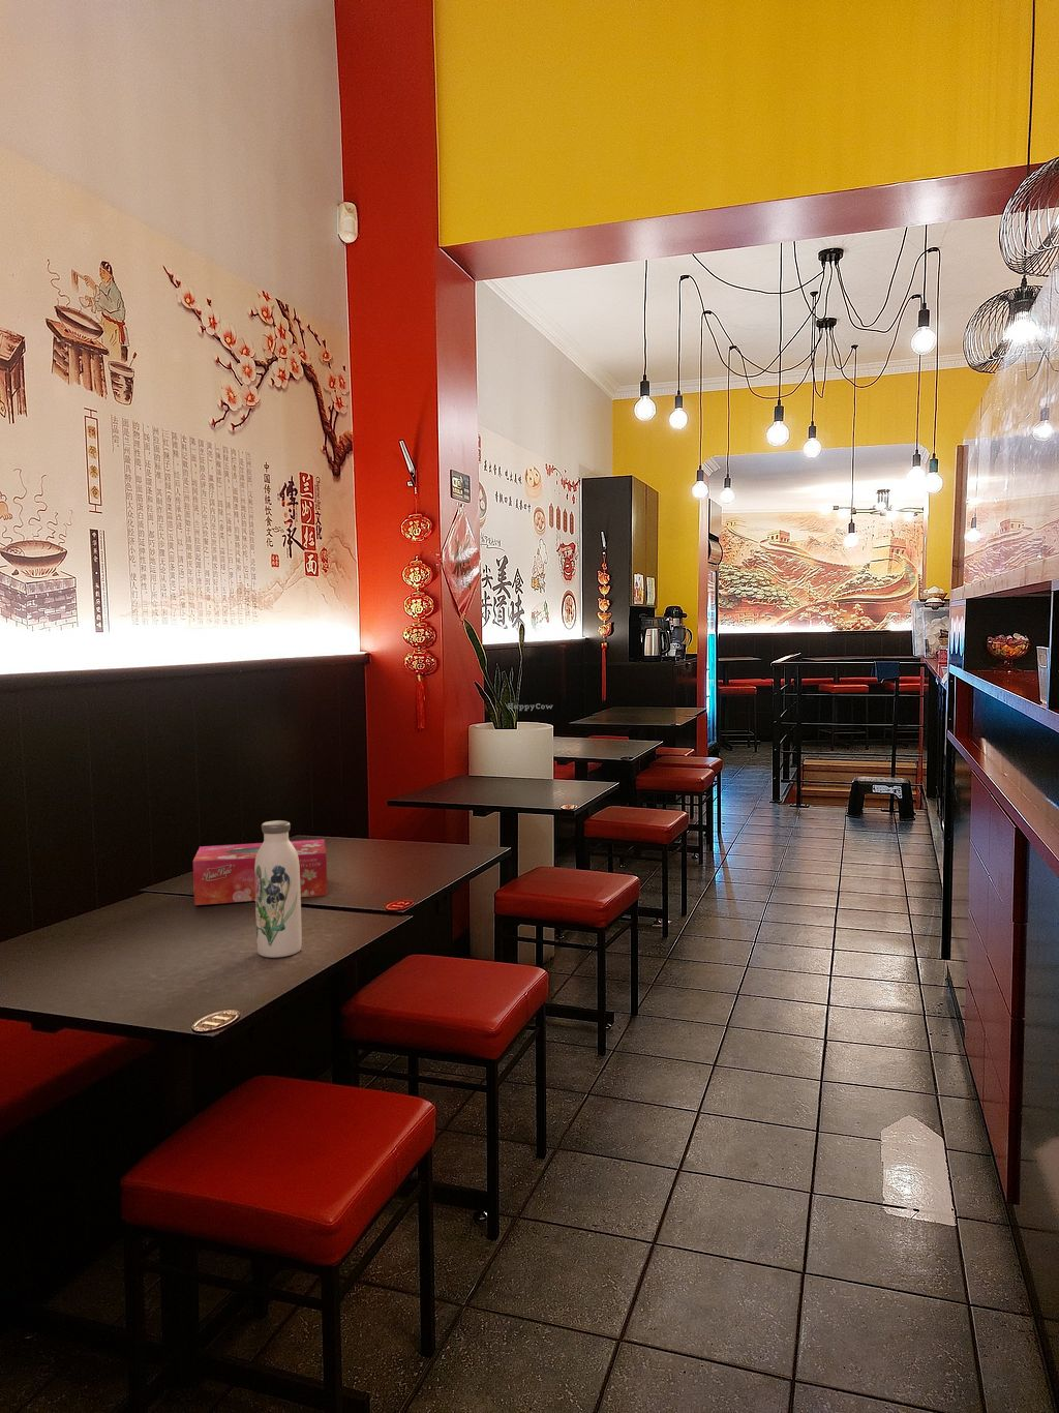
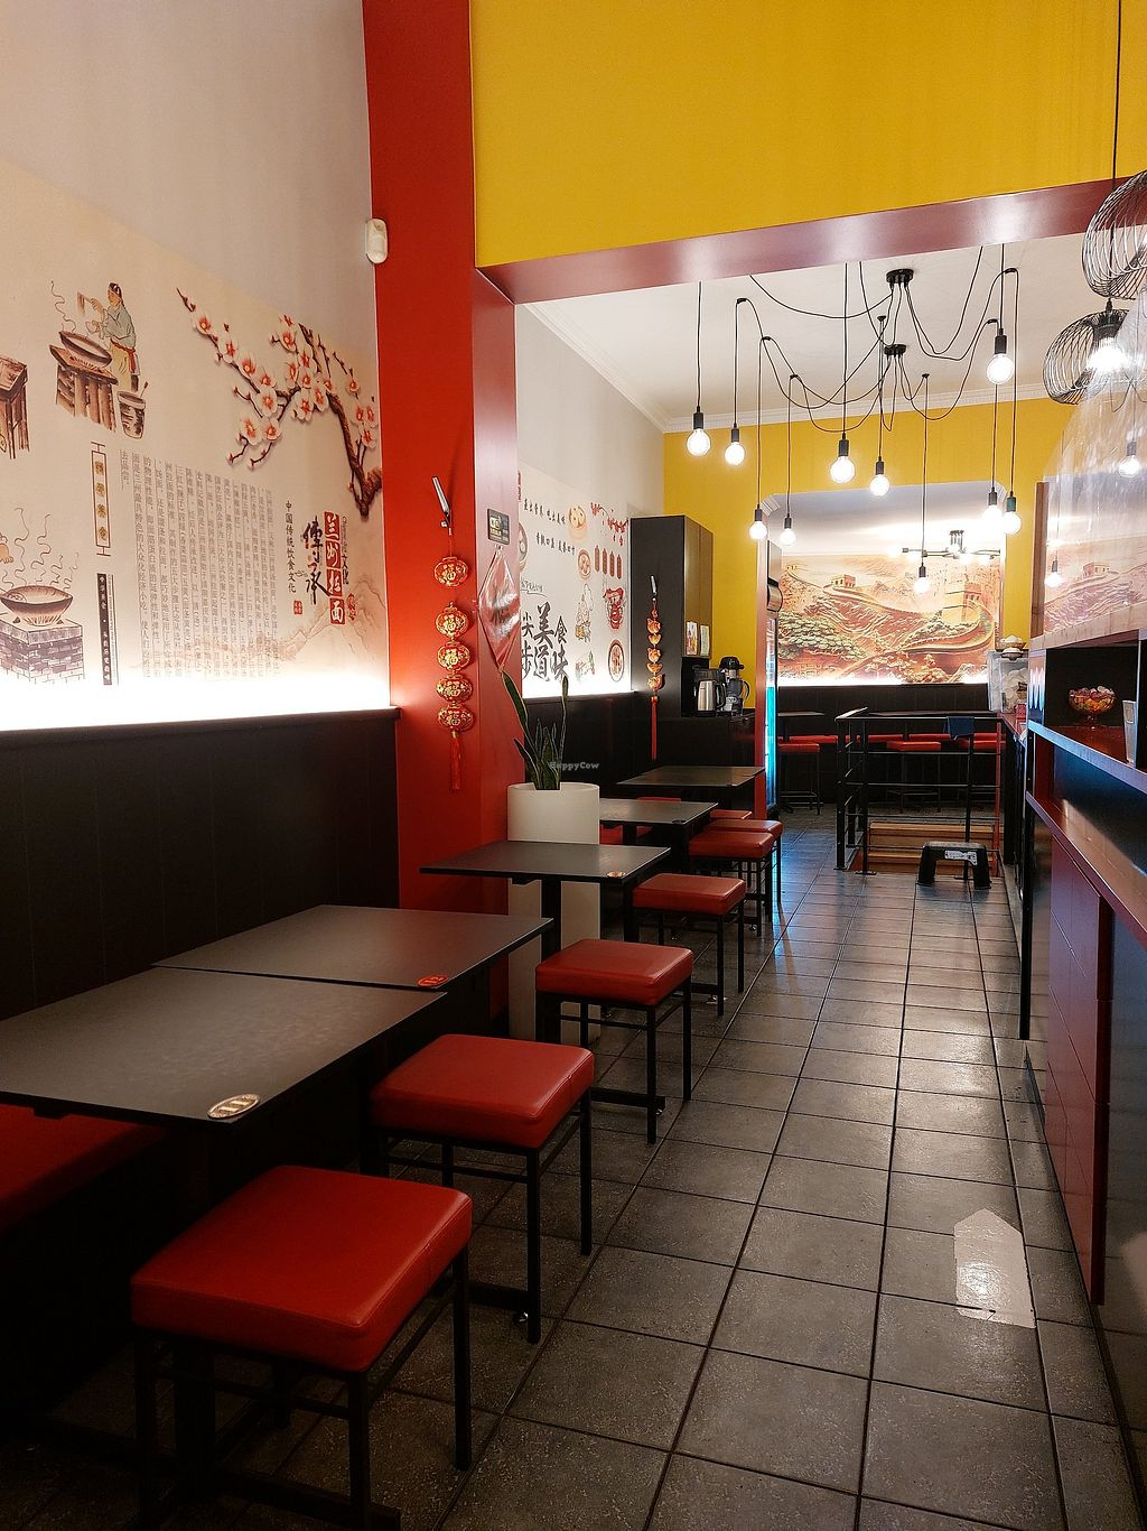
- water bottle (277, 887)
- tissue box (254, 870)
